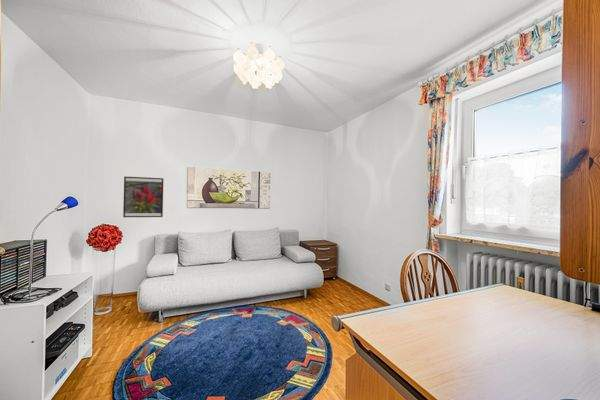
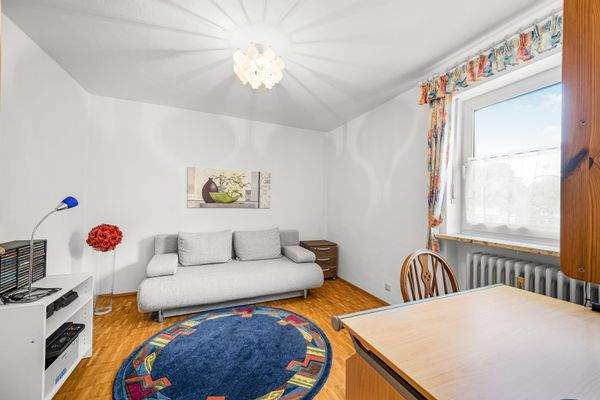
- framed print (143, 197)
